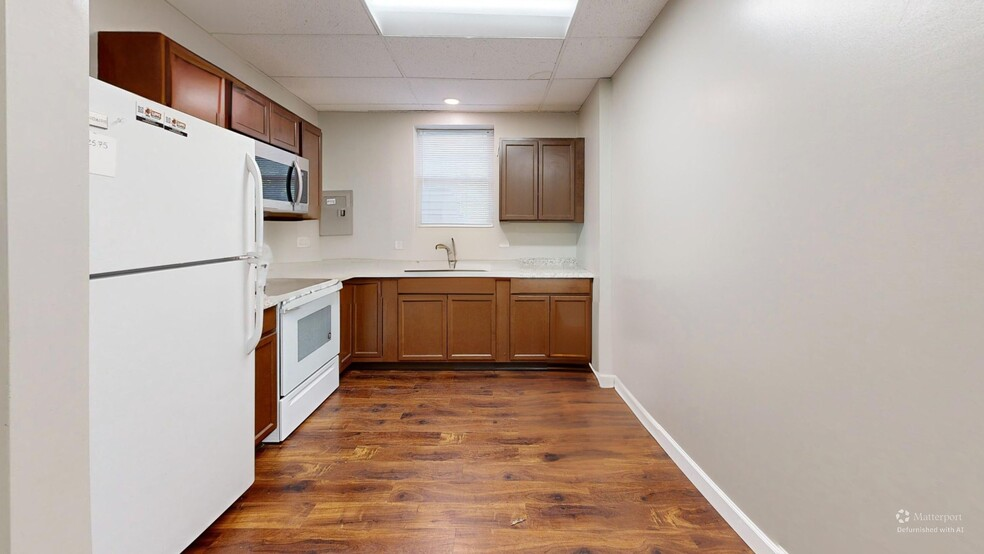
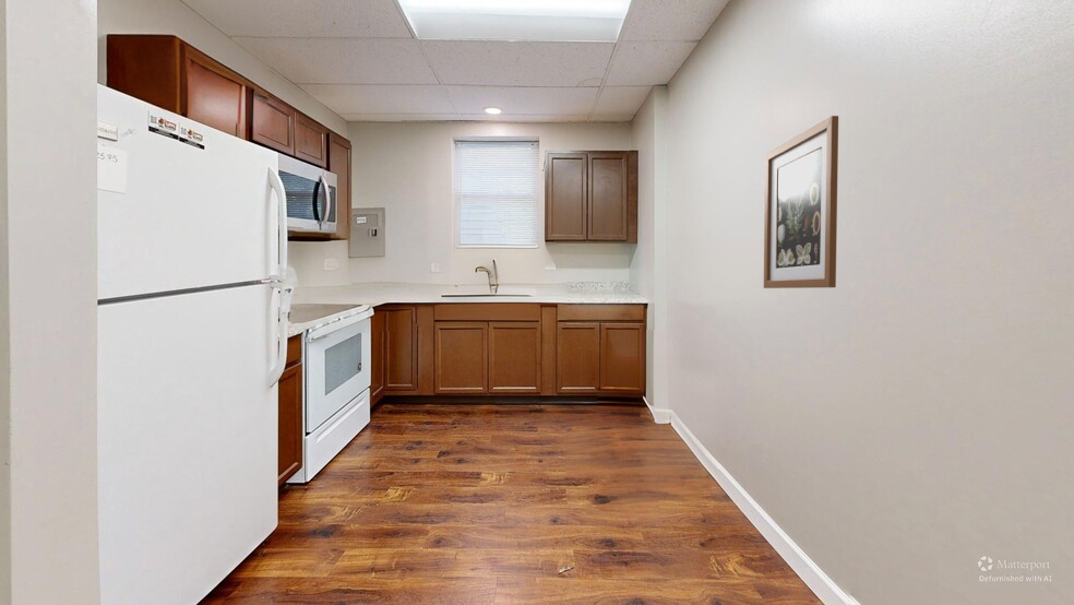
+ wall art (796, 212)
